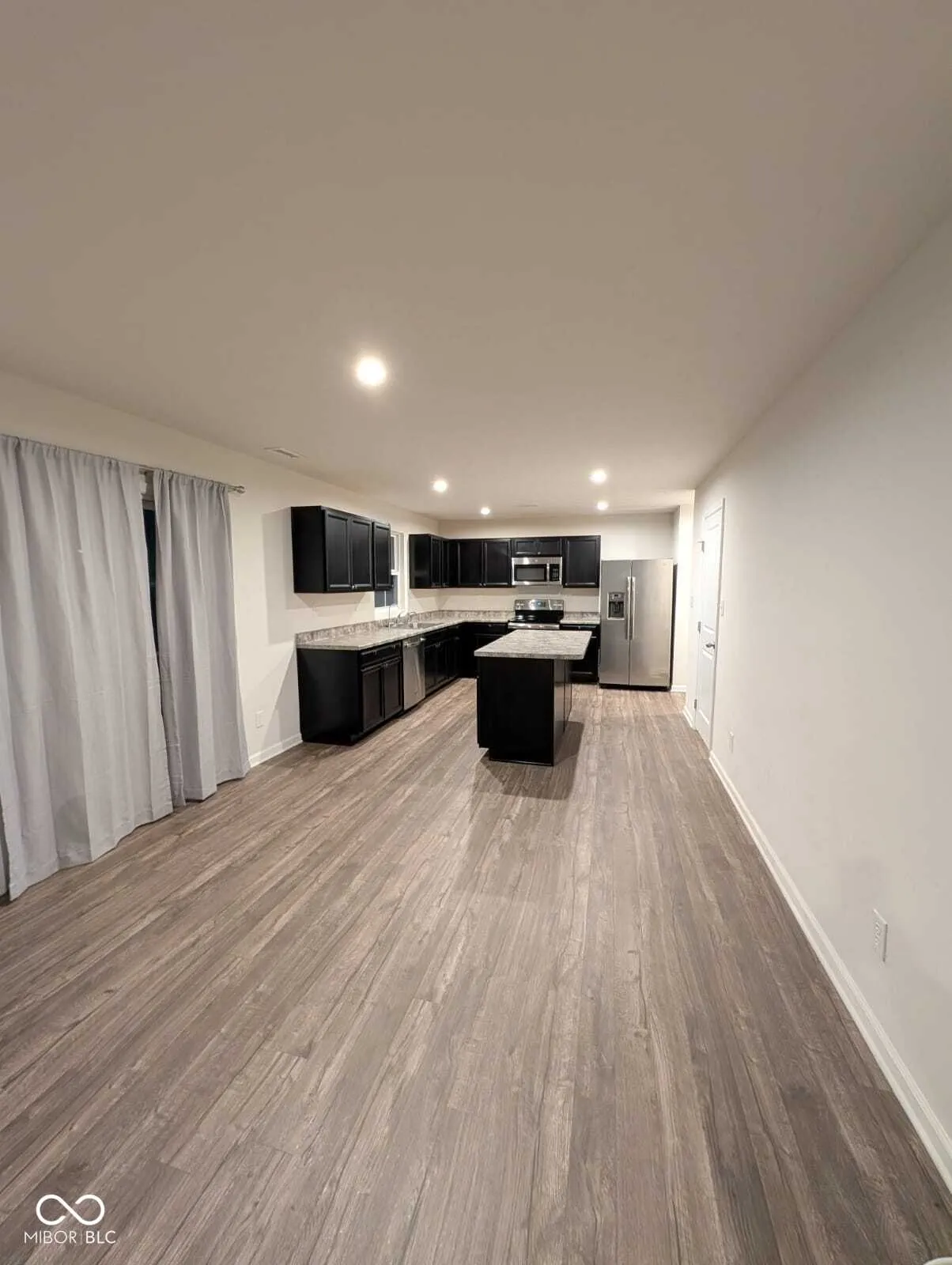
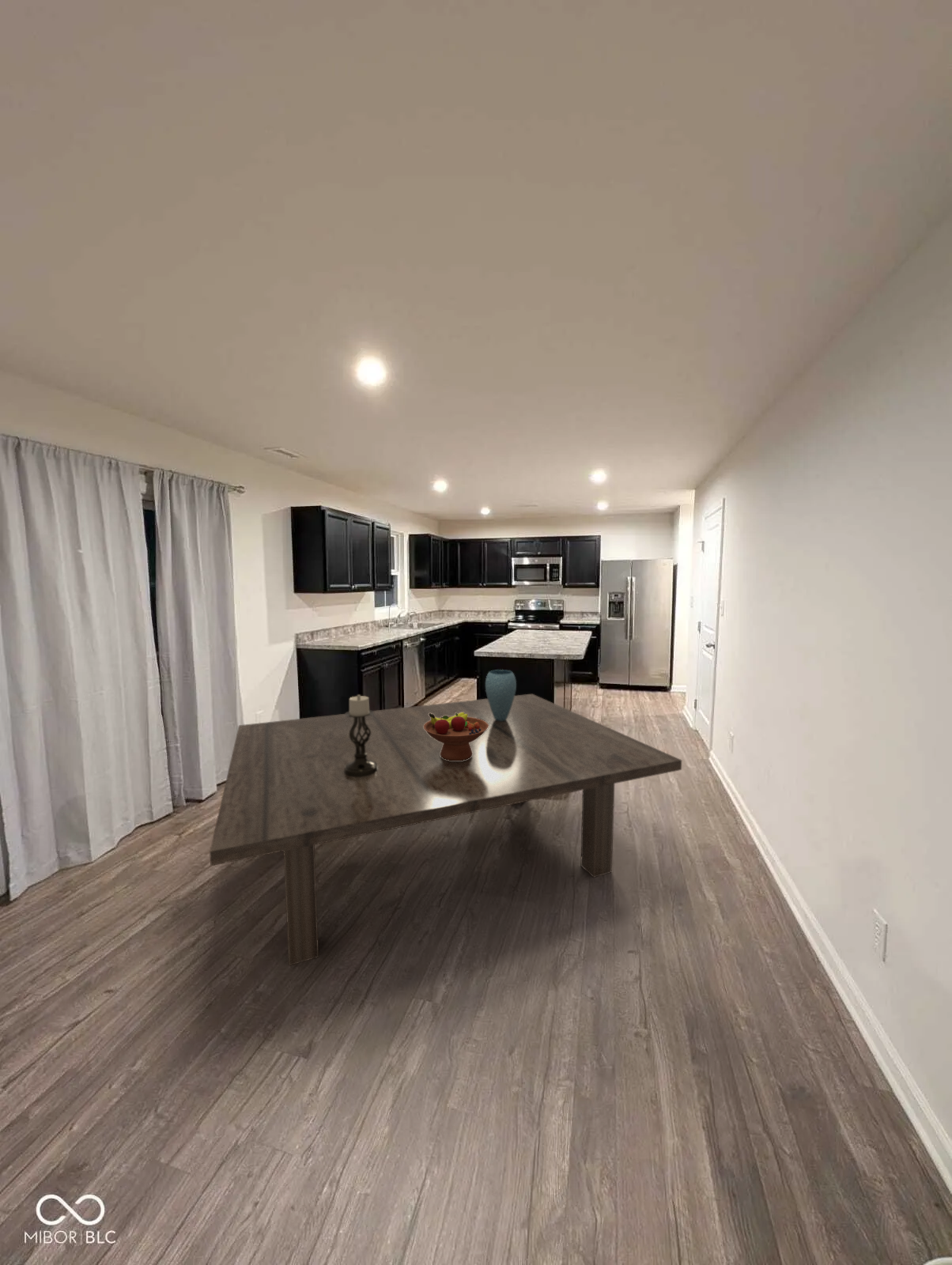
+ fruit bowl (456, 734)
+ vase (501, 695)
+ dining table (436, 798)
+ candle holder (360, 732)
